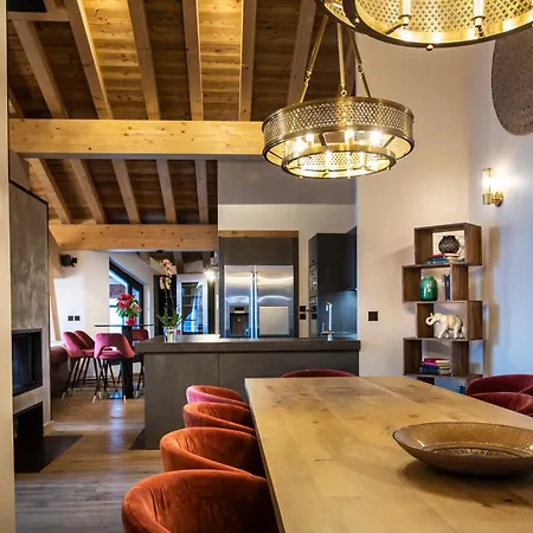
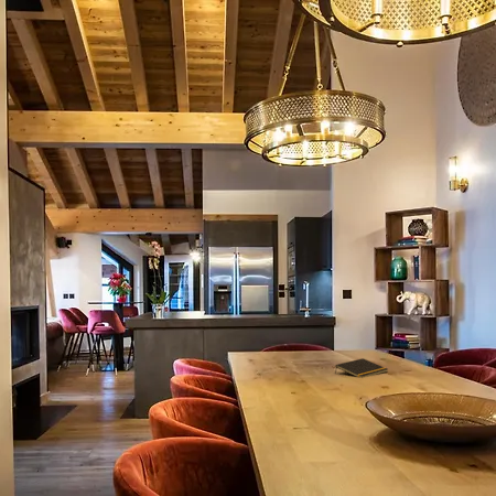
+ notepad (362, 368)
